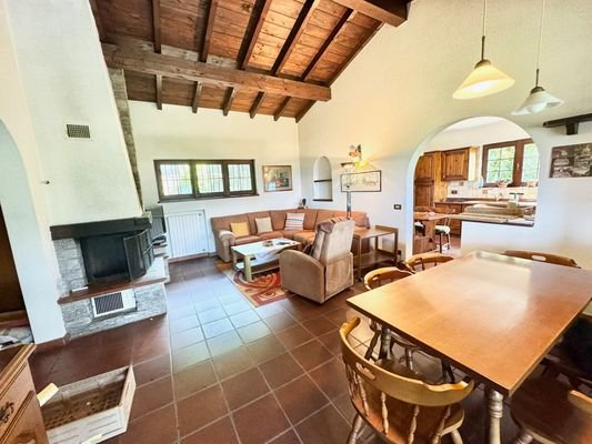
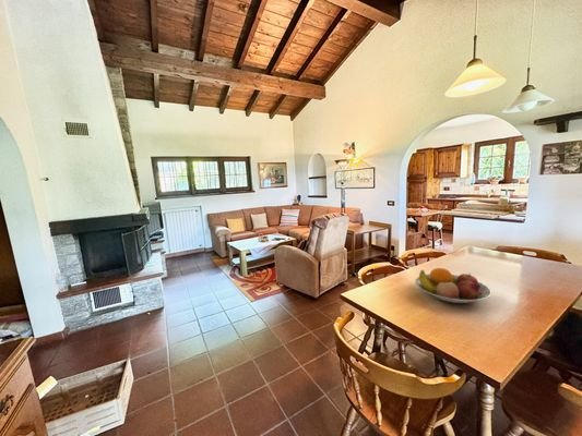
+ fruit bowl (450, 282)
